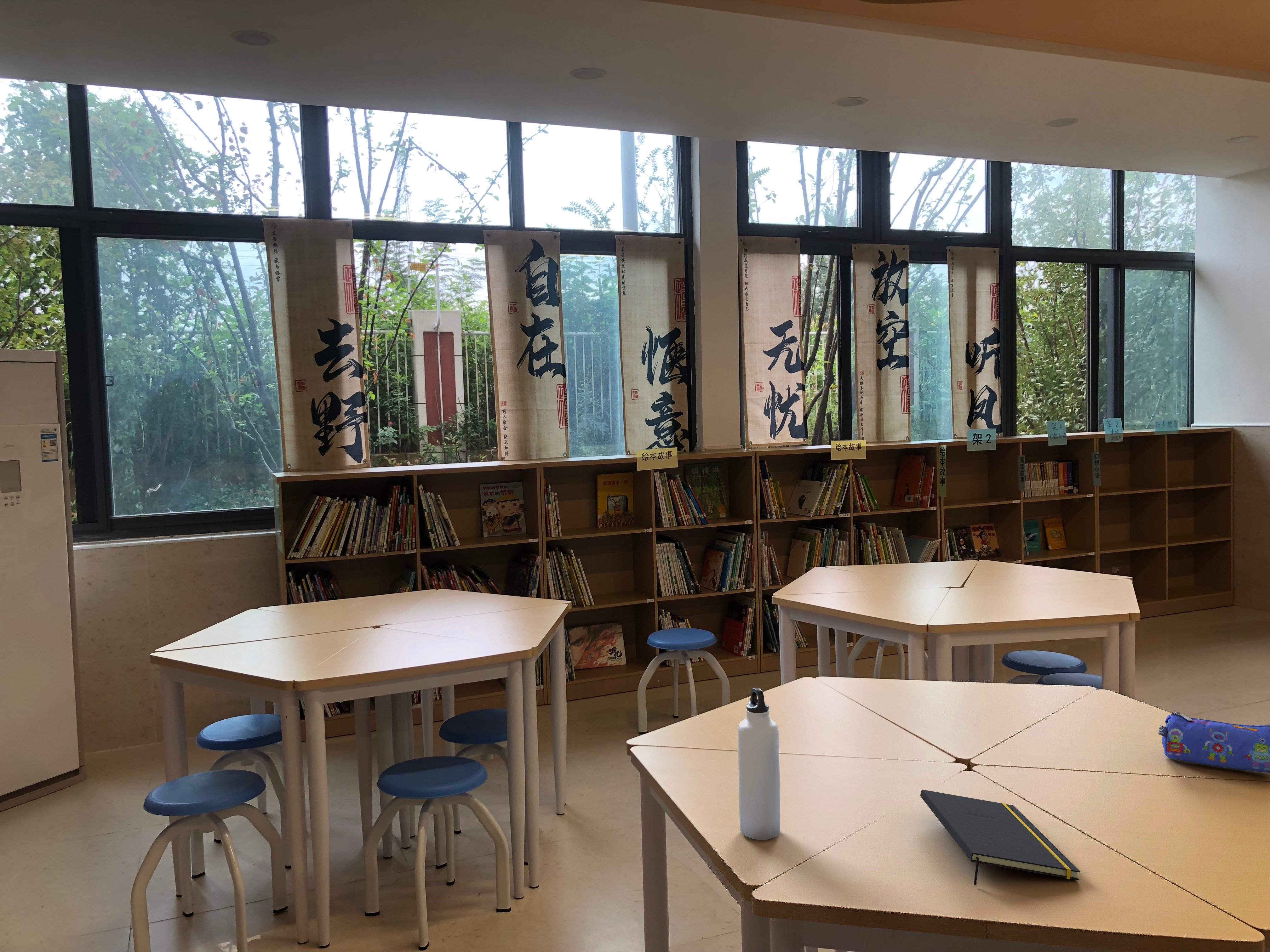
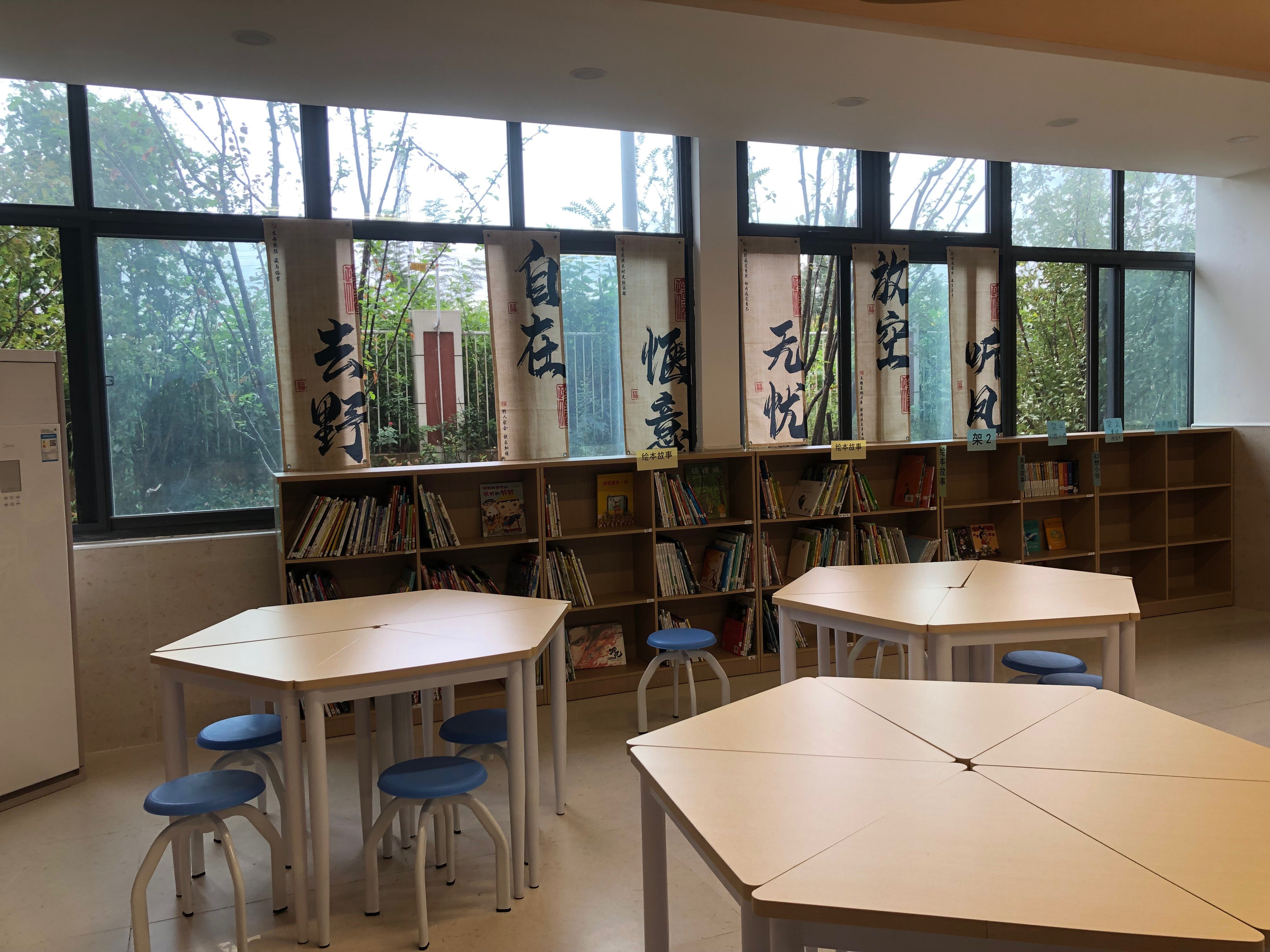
- notepad (994, 831)
- pencil case (1224, 742)
- water bottle (758, 760)
